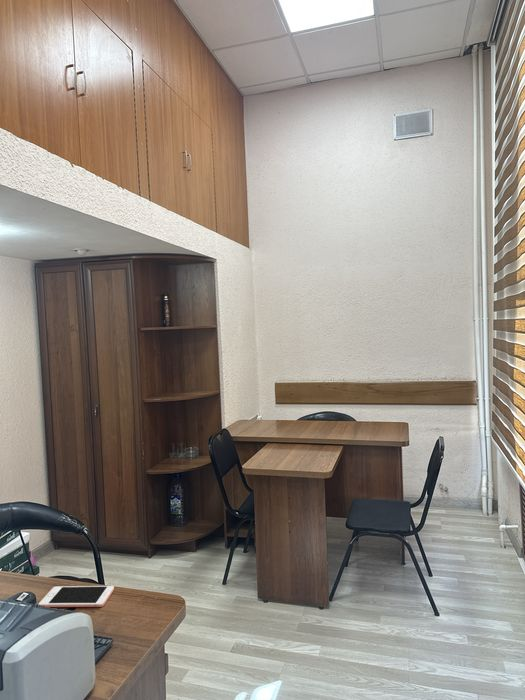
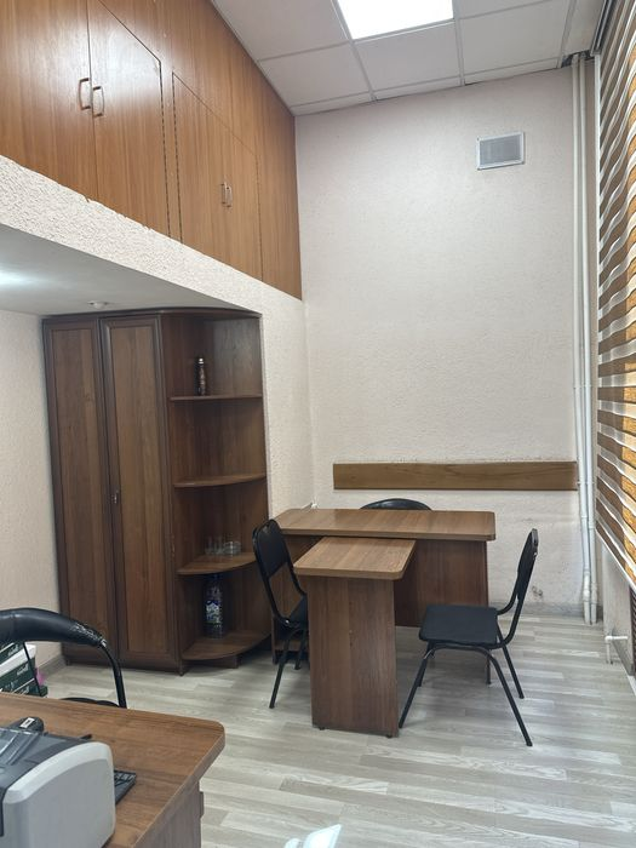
- cell phone (77, 596)
